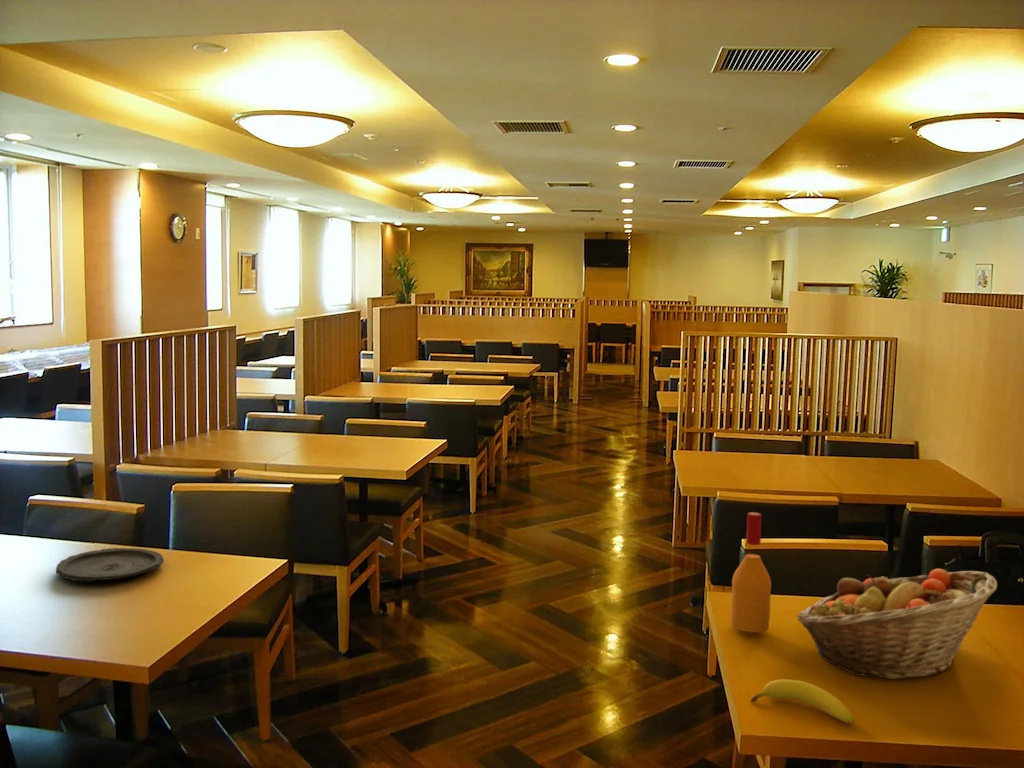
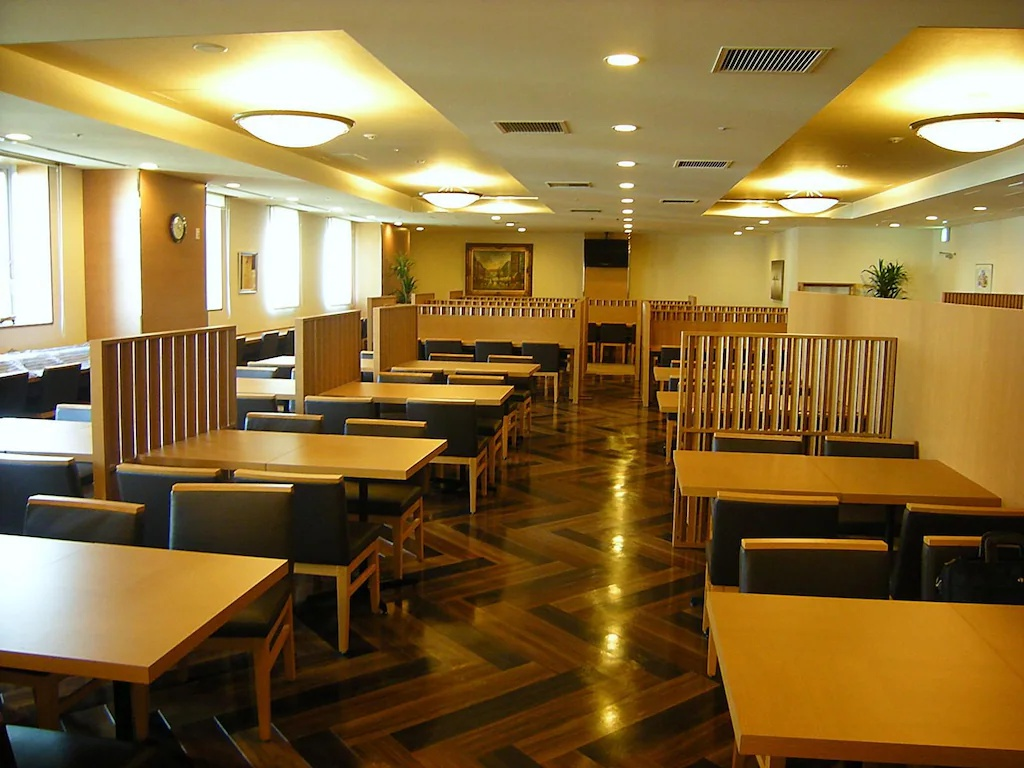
- plate (110, 565)
- wine bottle (751, 572)
- fruit basket (895, 613)
- fruit (805, 697)
